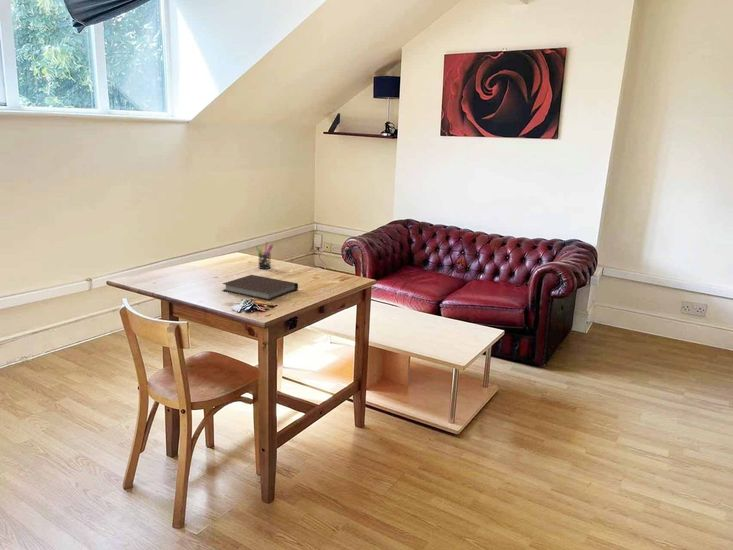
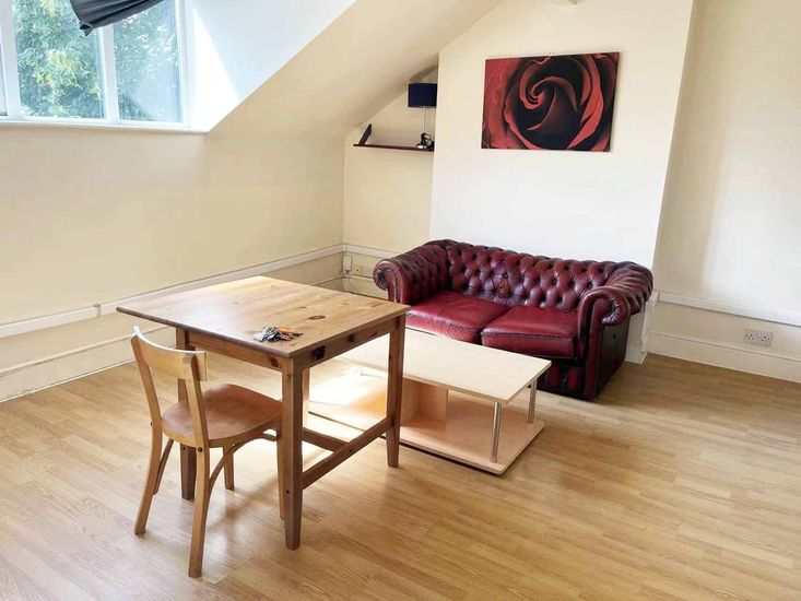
- pen holder (263, 255)
- notebook (260, 286)
